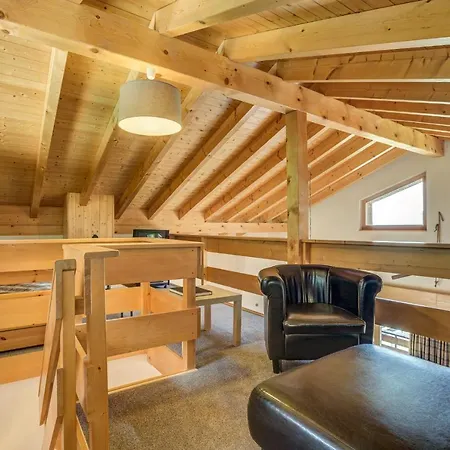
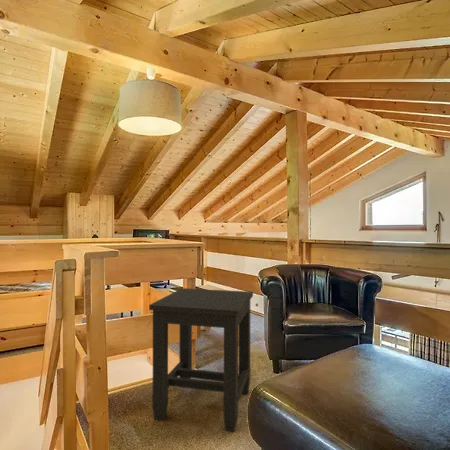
+ side table (191, 350)
